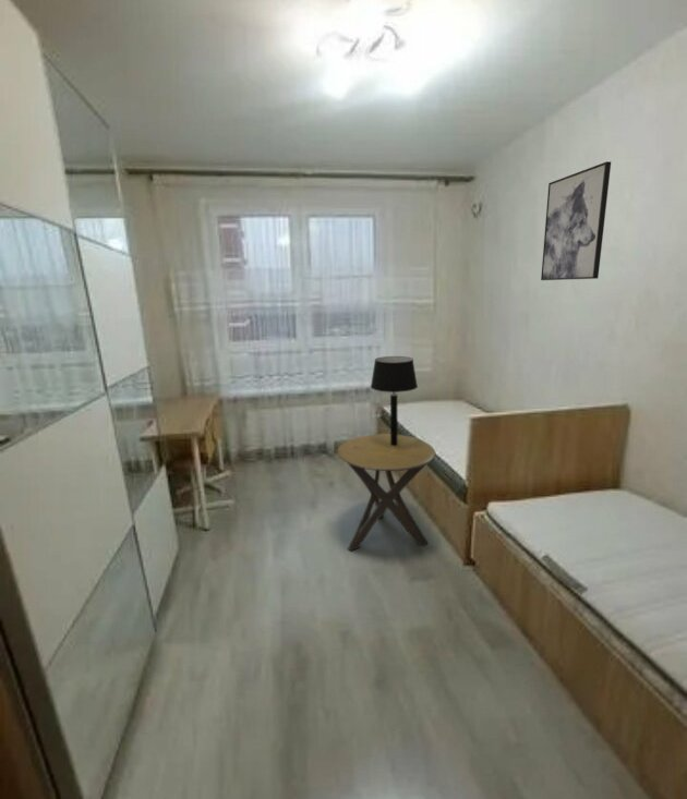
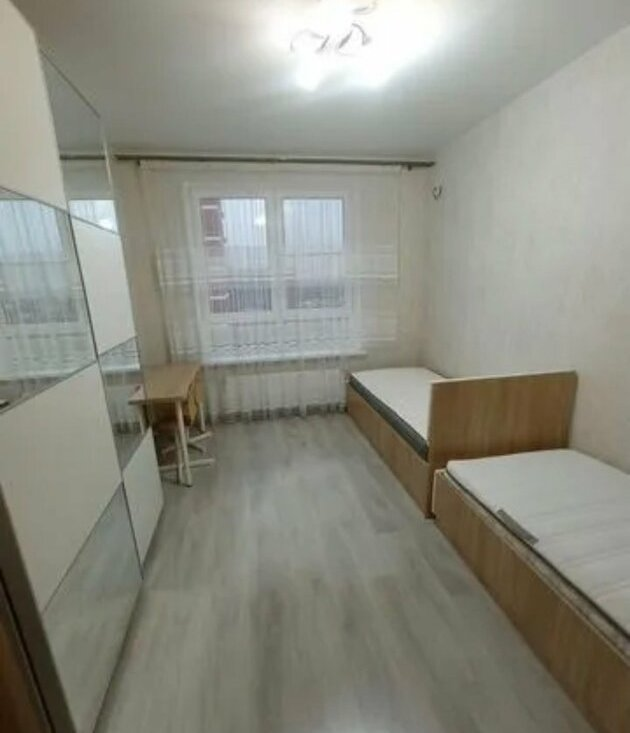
- table lamp (394, 402)
- side table (386, 493)
- wall art (571, 228)
